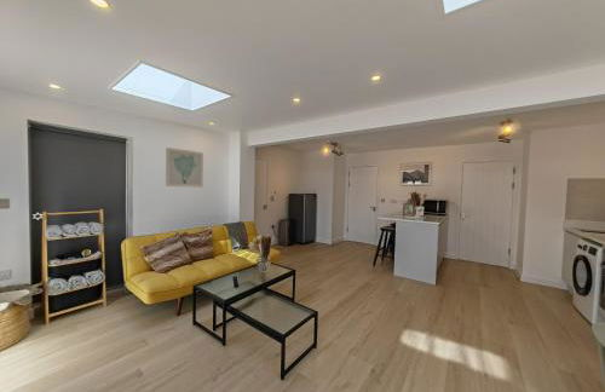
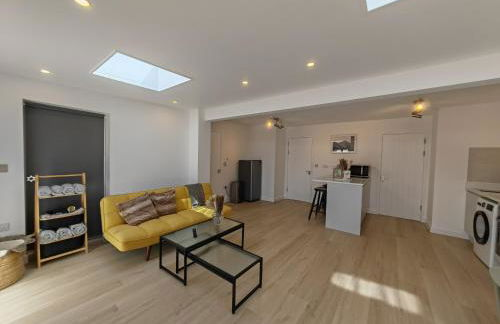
- wall art (185, 168)
